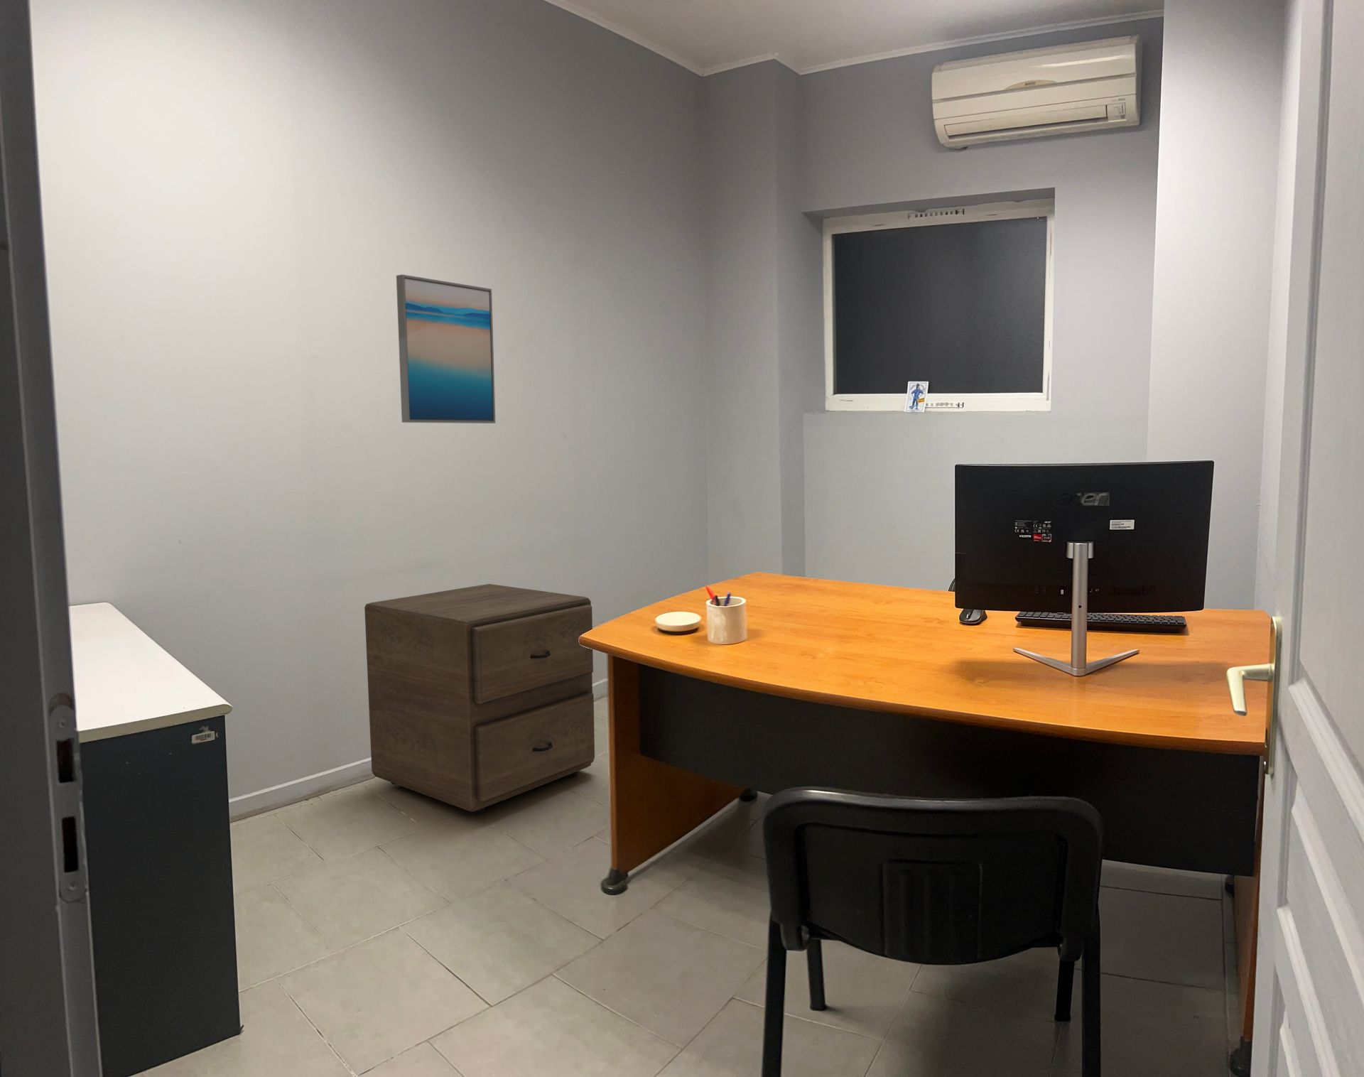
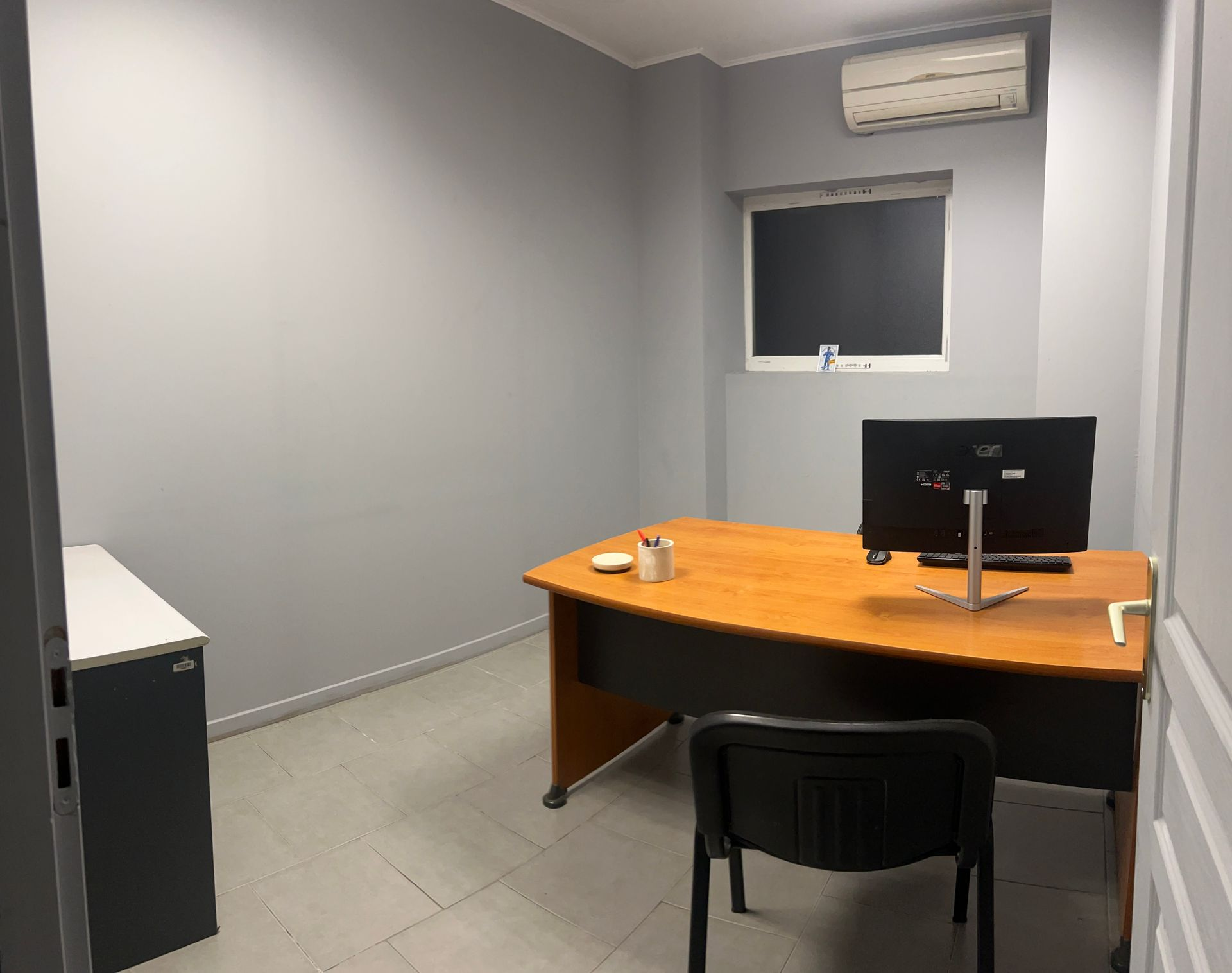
- filing cabinet (487, 691)
- wall art (448, 353)
